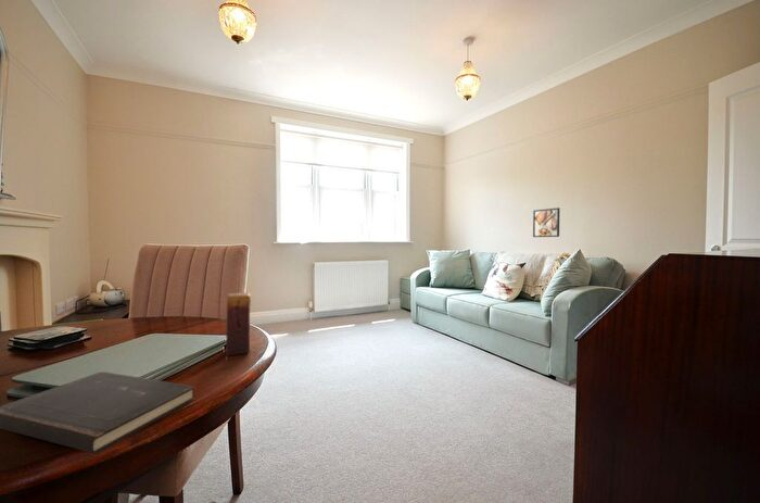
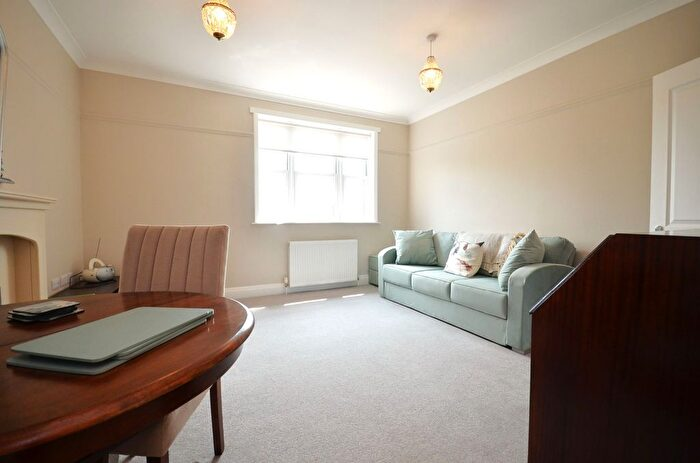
- candle (238, 322)
- hardcover book (98, 404)
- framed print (545, 223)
